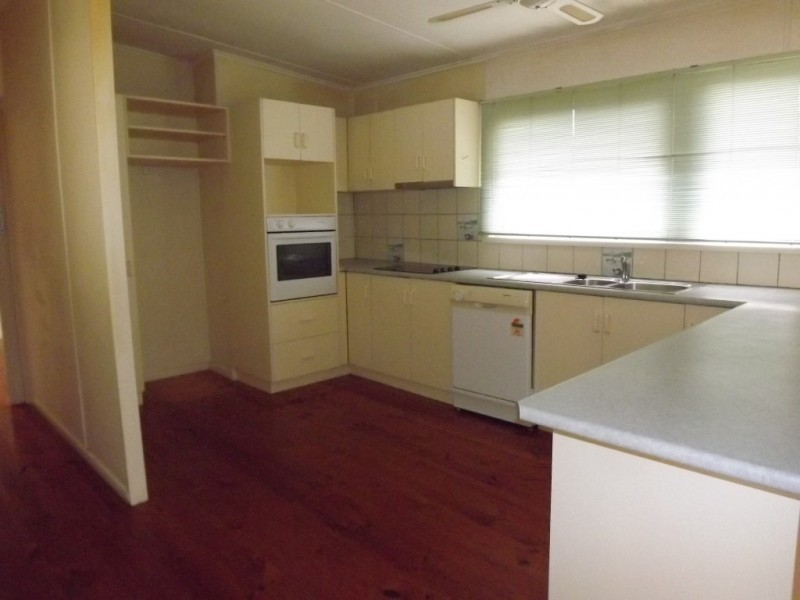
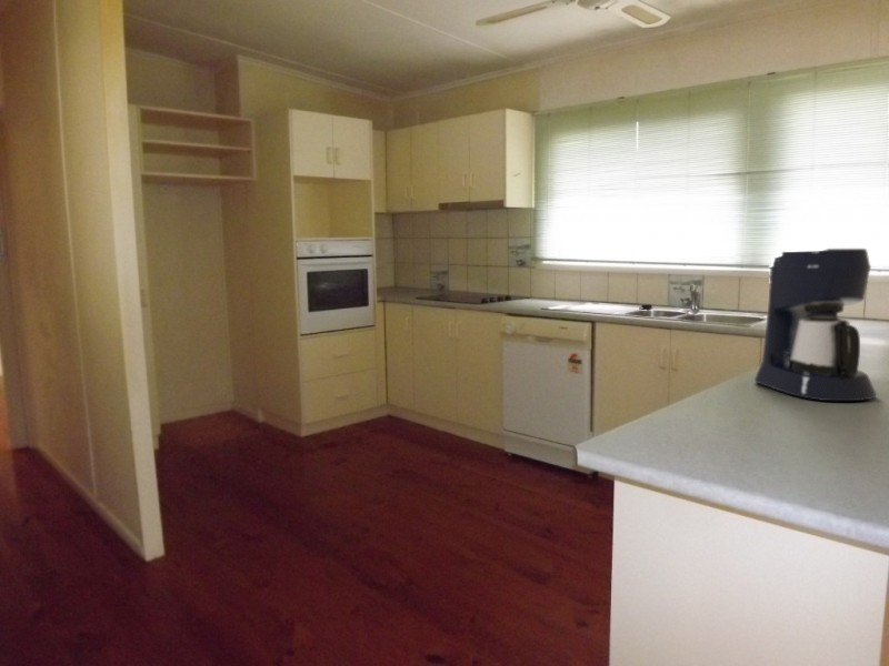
+ coffee maker (819, 320)
